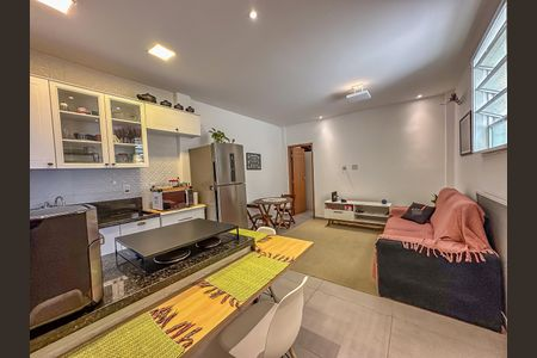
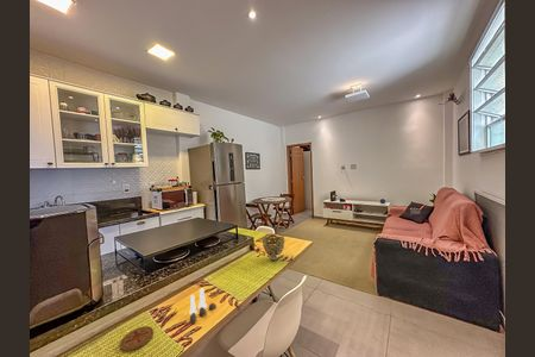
+ decorative bowl (273, 248)
+ salt and pepper shaker set (201, 301)
+ coaster (137, 337)
